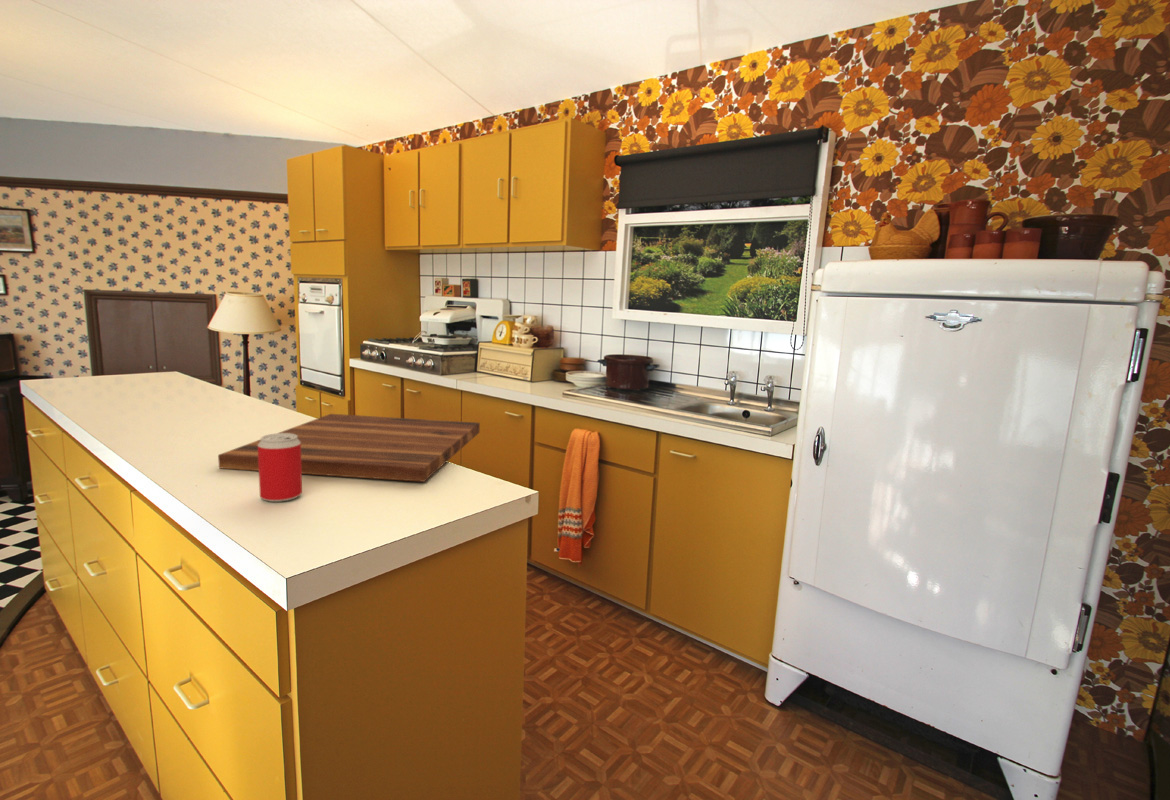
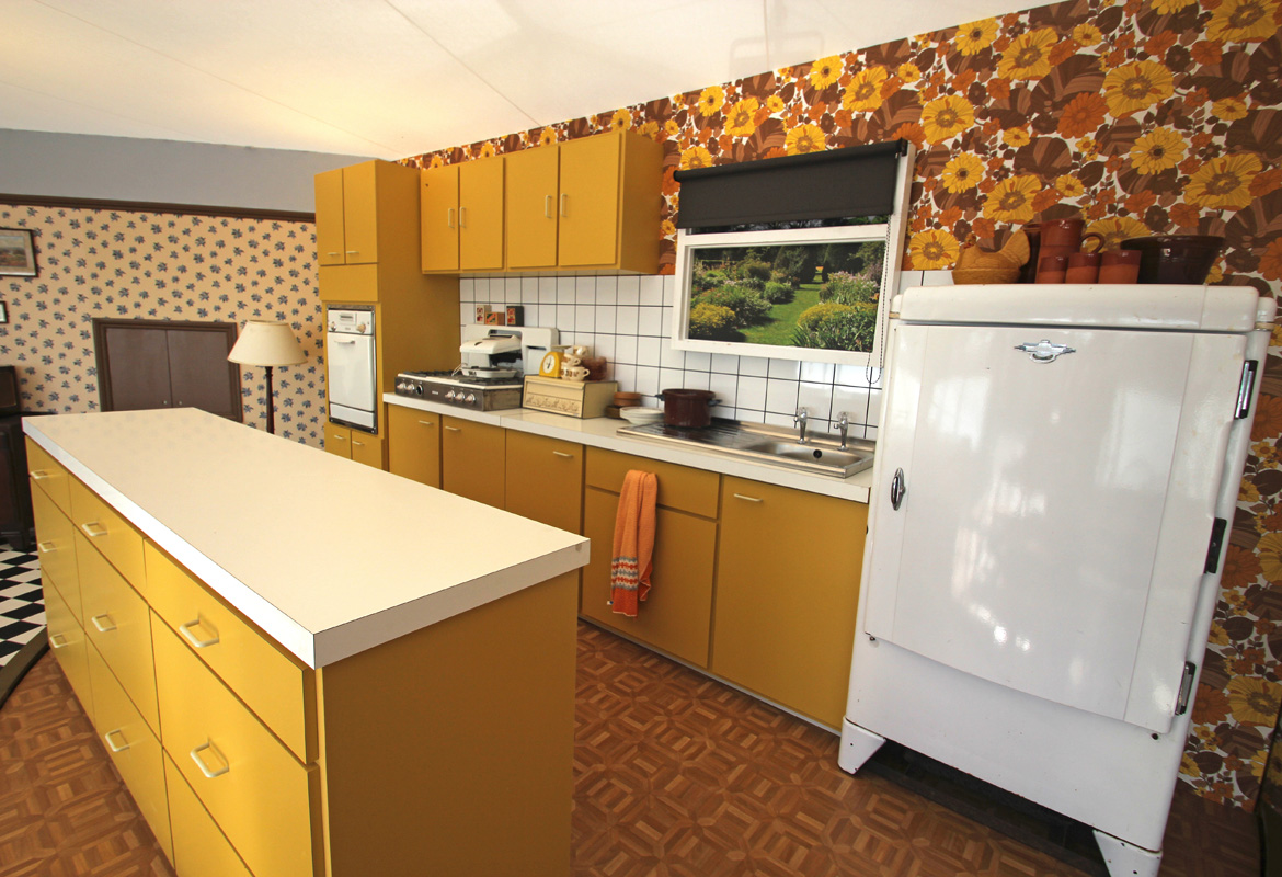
- beverage can (280, 466)
- cutting board (369, 442)
